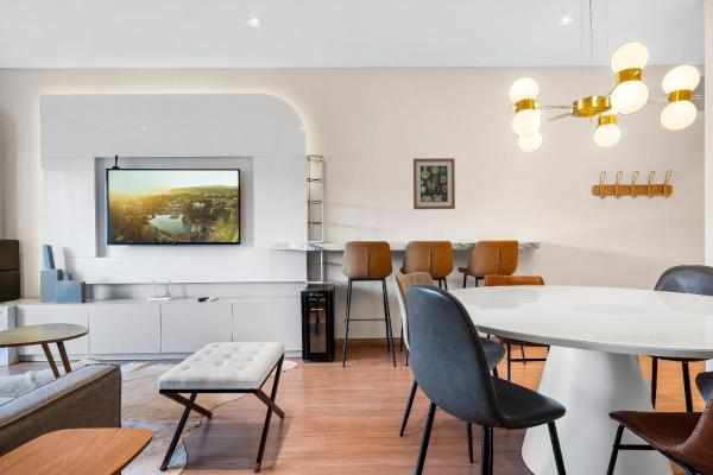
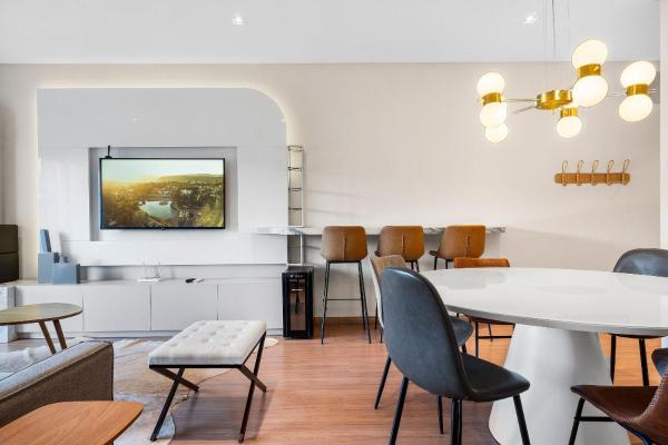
- wall art (434, 183)
